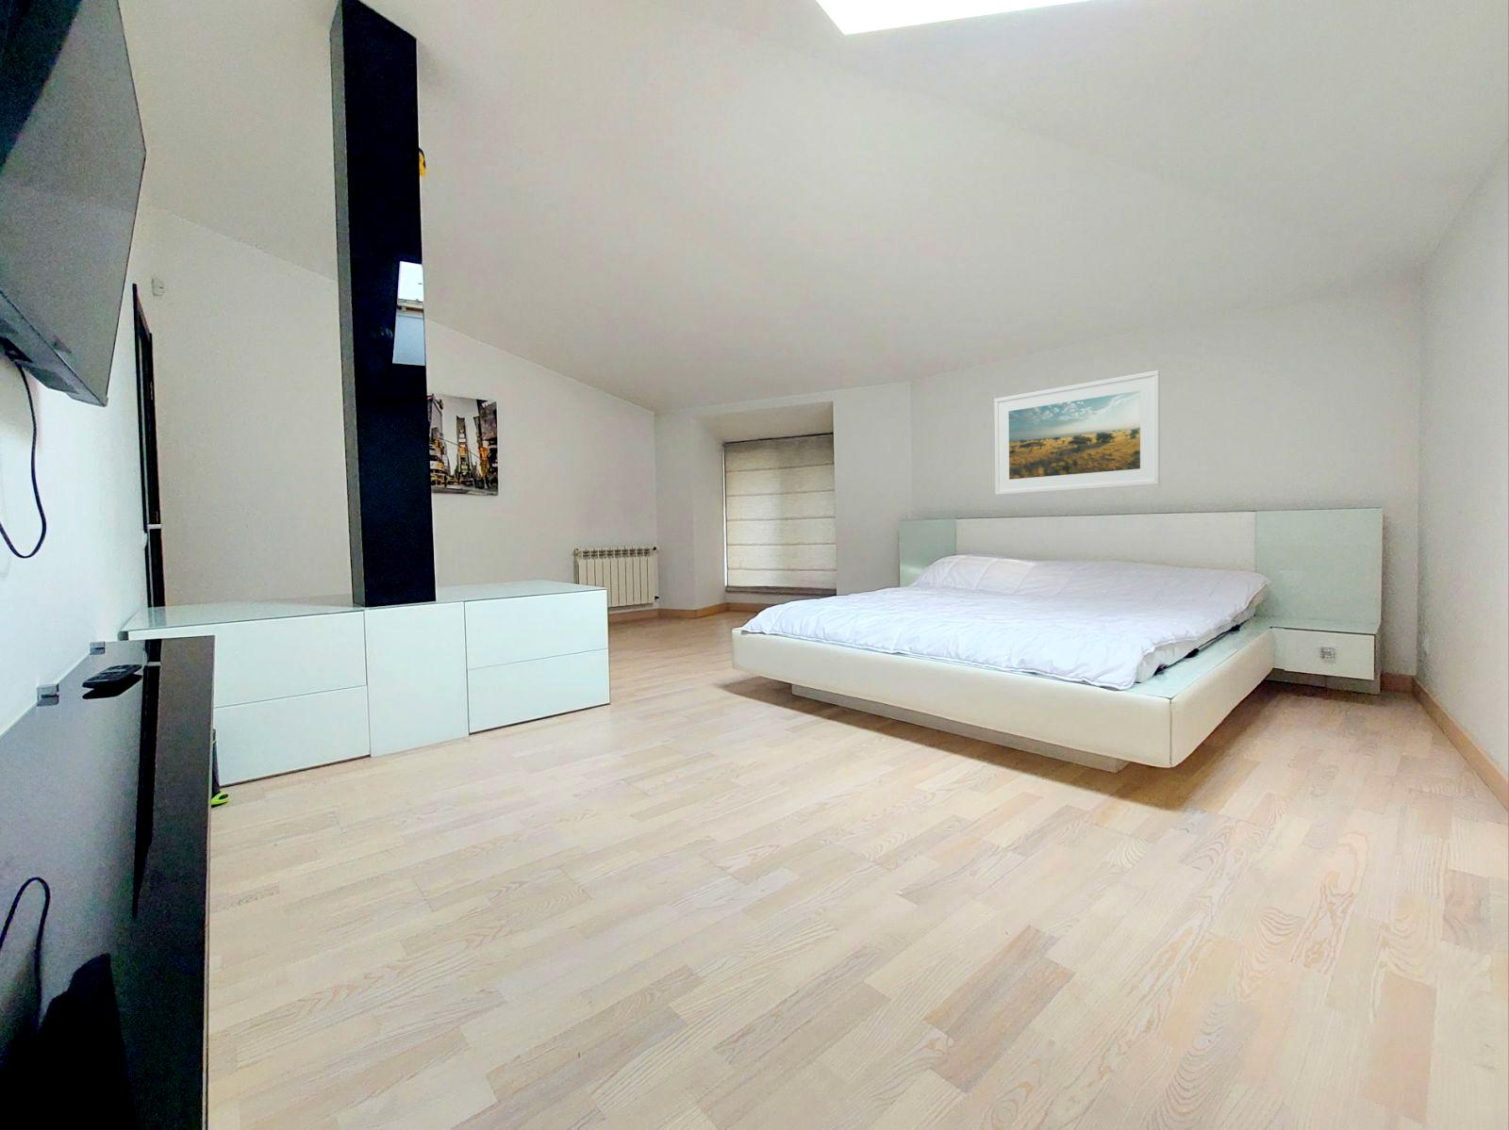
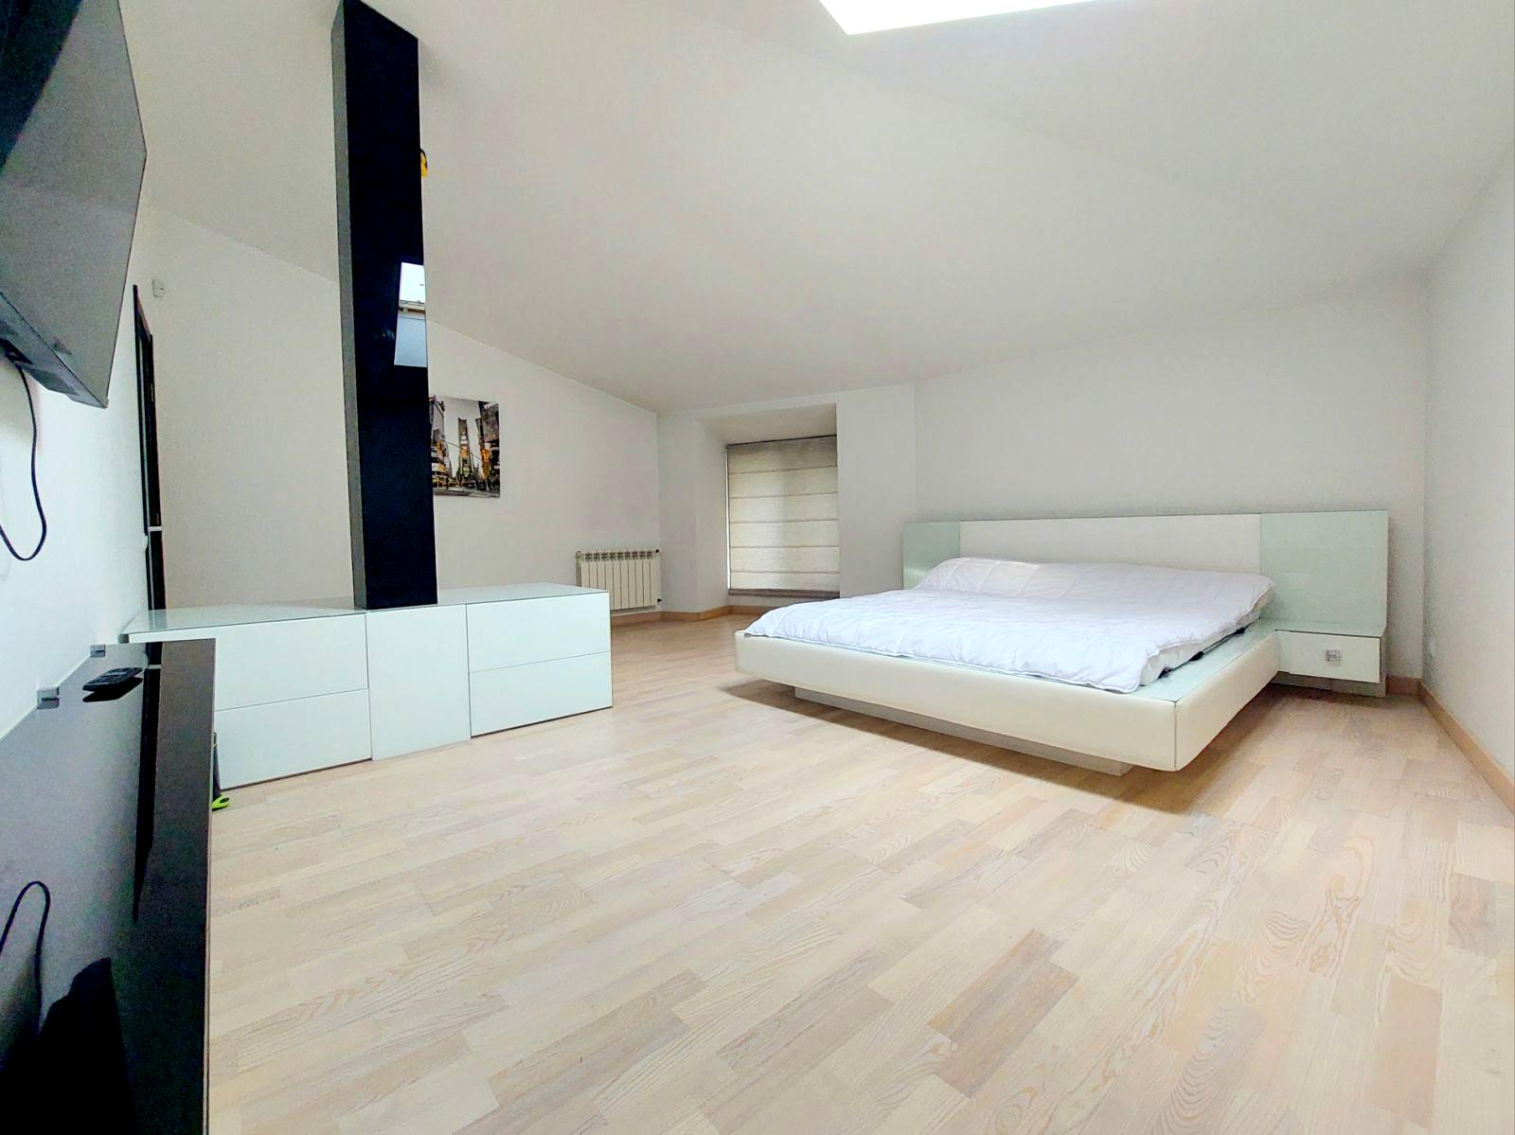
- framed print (1071, 437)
